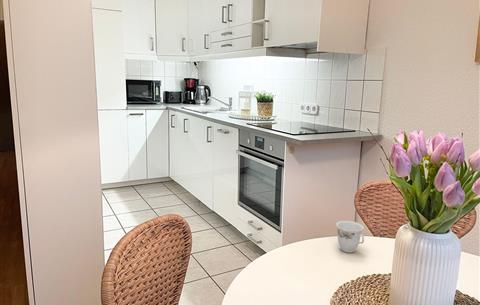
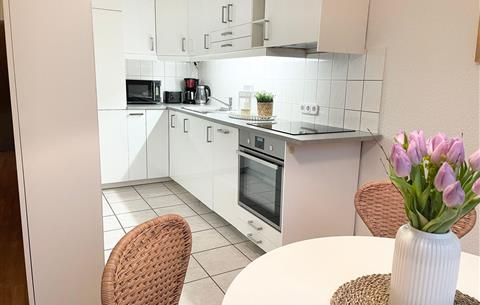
- teacup (350, 238)
